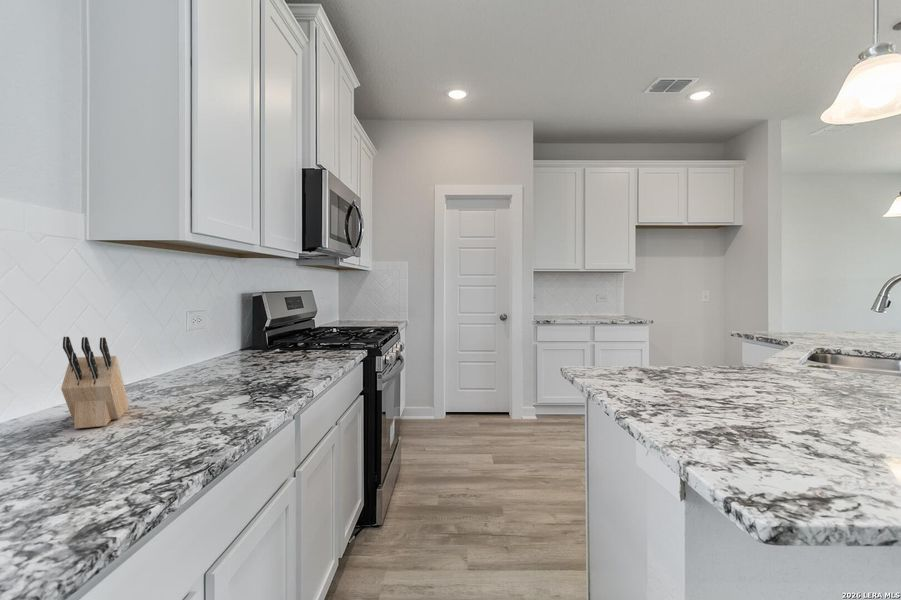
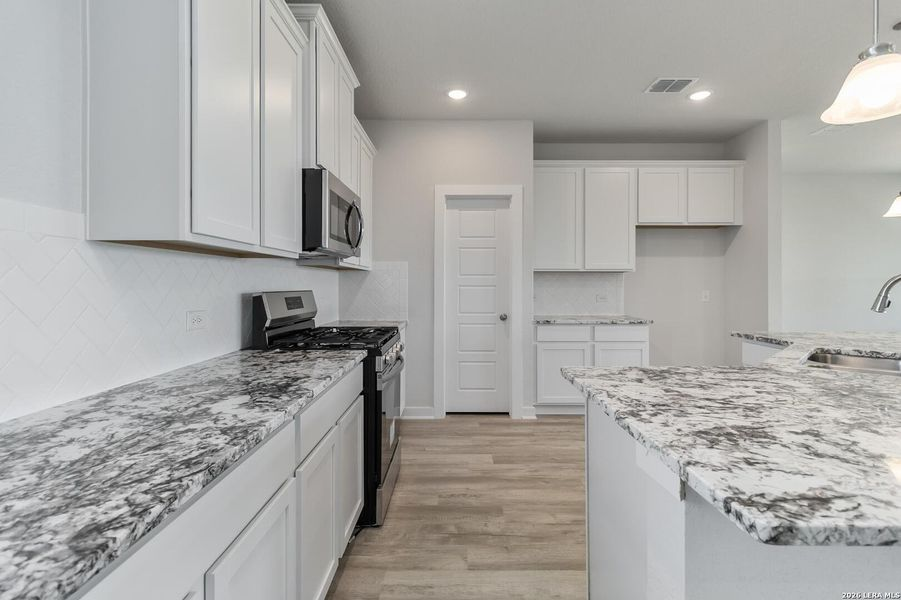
- knife block (96, 377)
